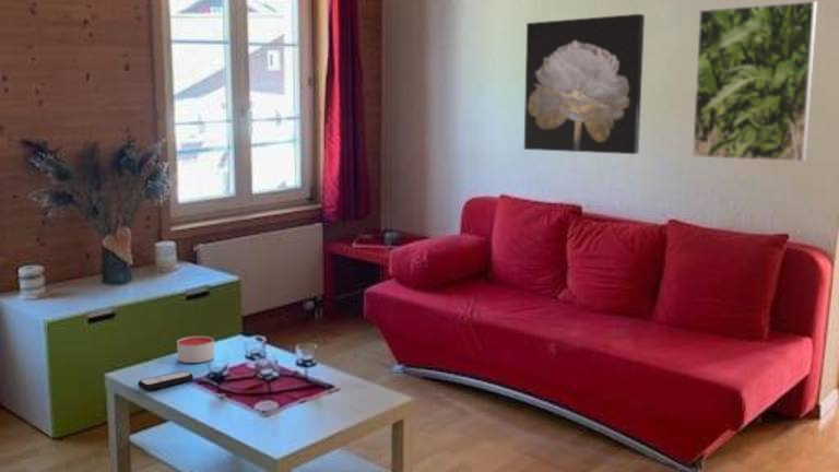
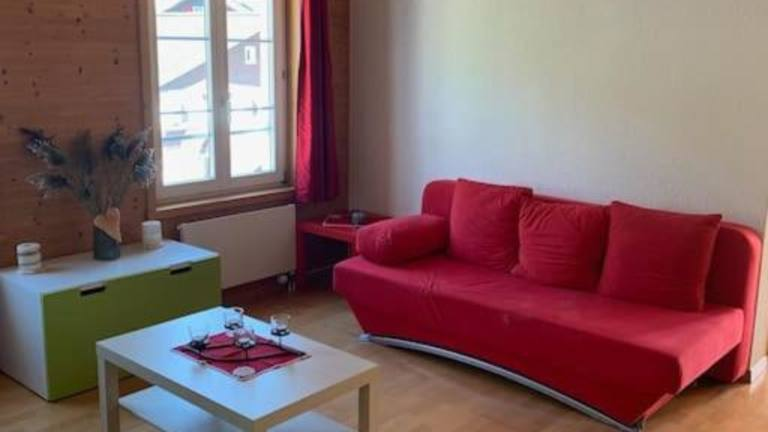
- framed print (751, 83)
- remote control (166, 380)
- wall art (580, 85)
- candle (196, 349)
